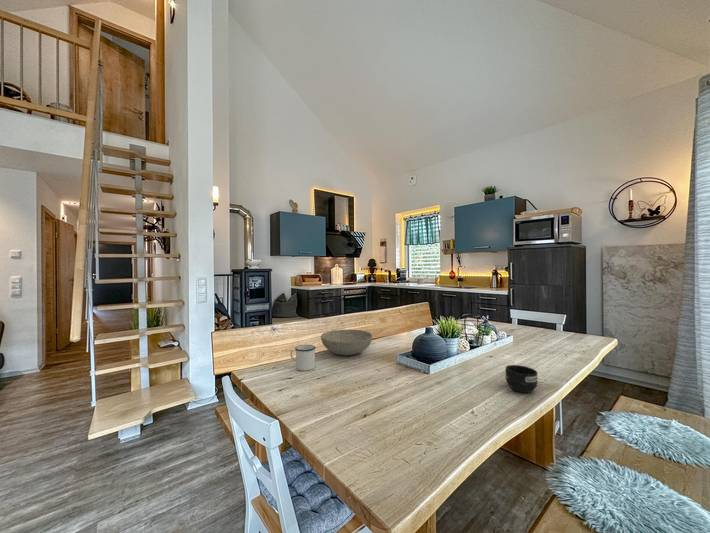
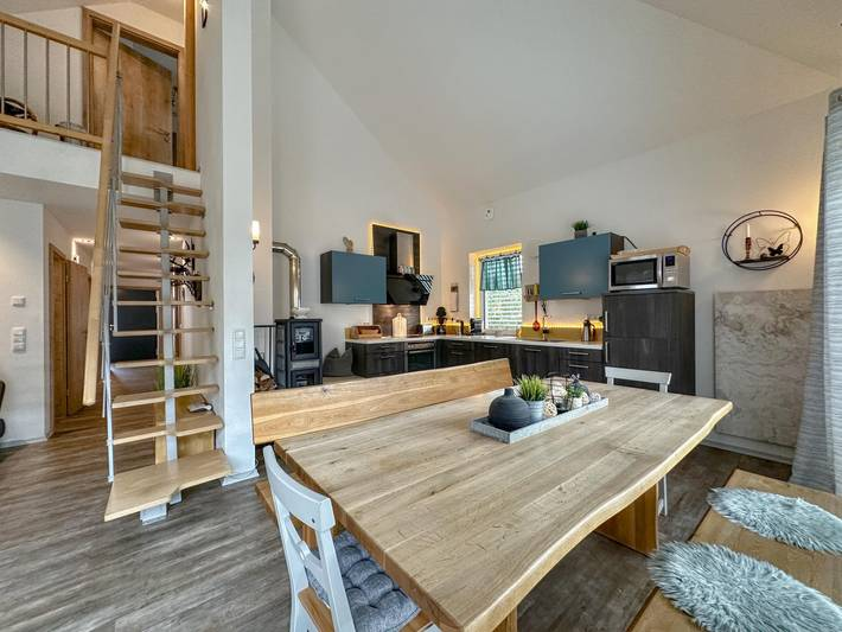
- bowl (346, 343)
- mug (302, 357)
- mug (523, 378)
